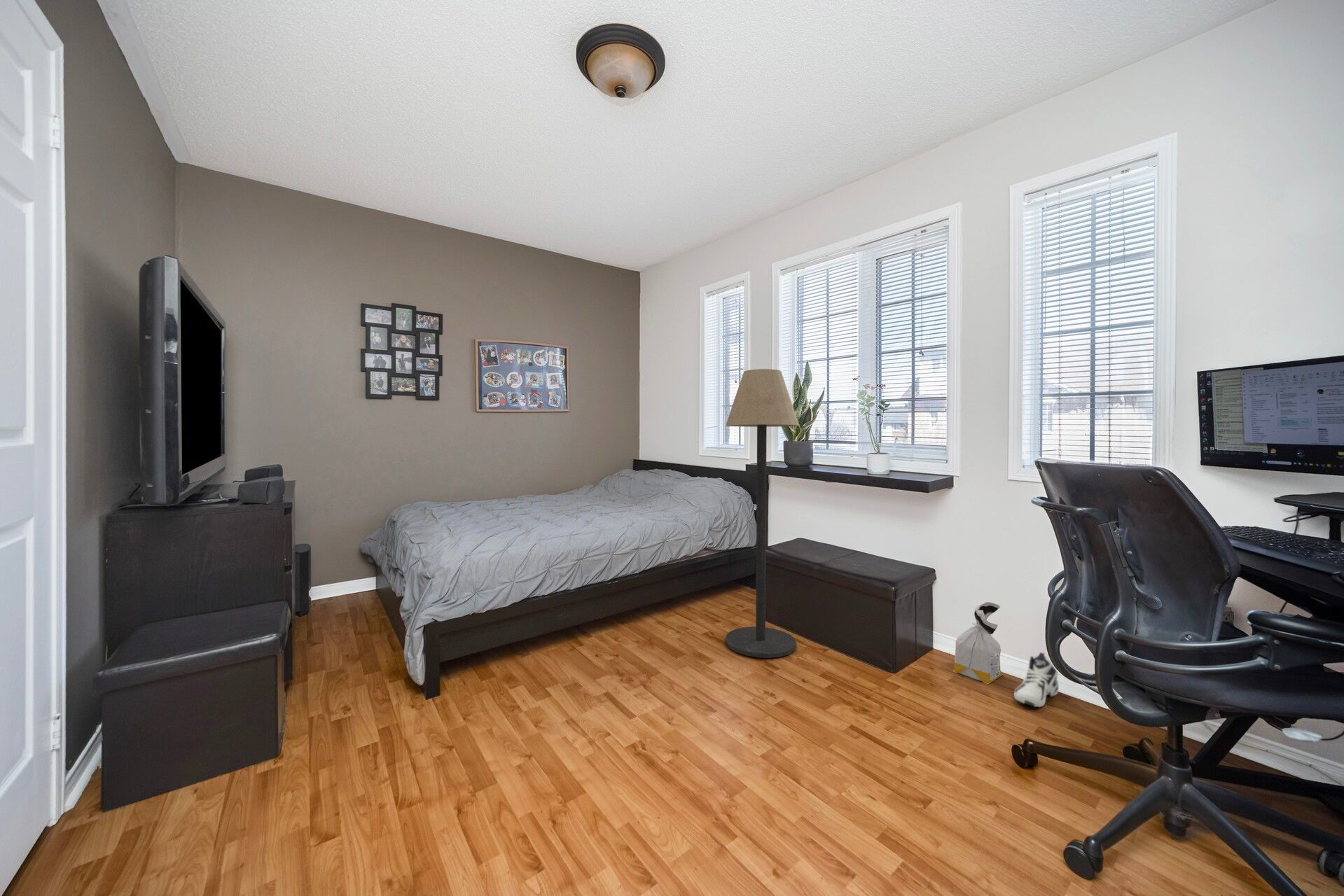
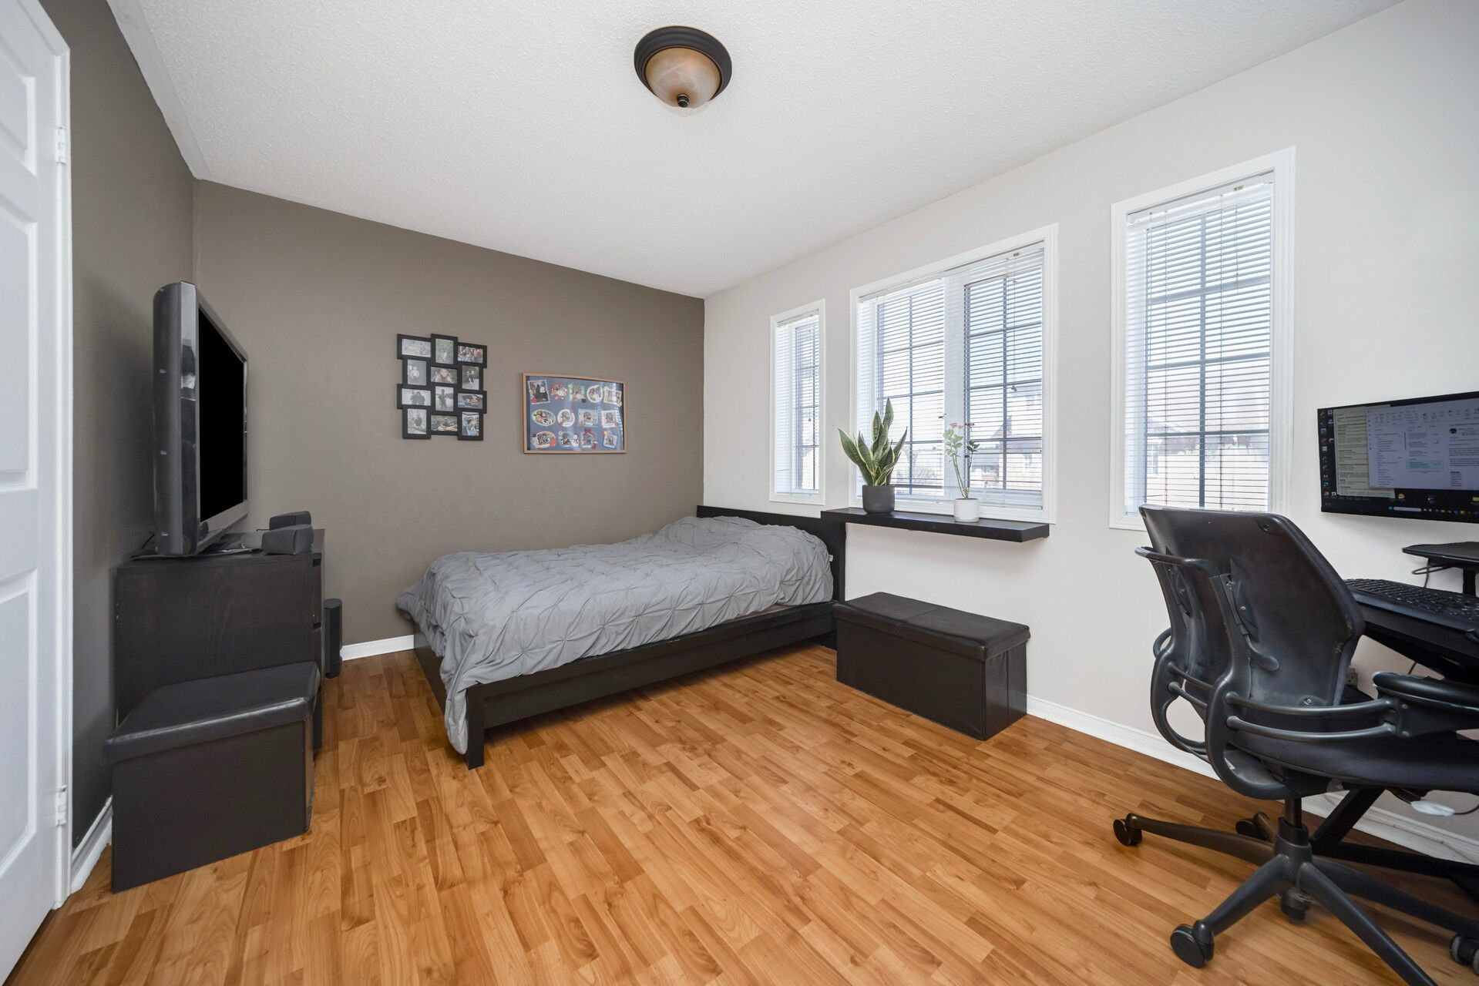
- sneaker (1037, 676)
- floor lamp (761, 507)
- bag (980, 638)
